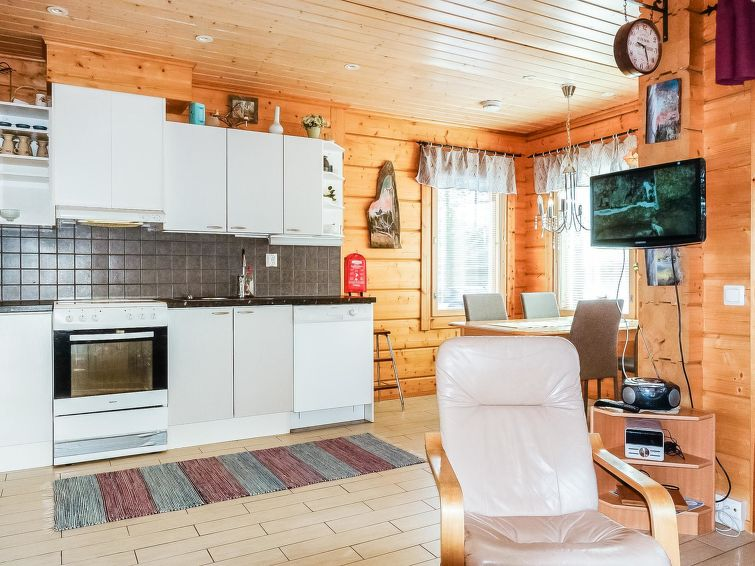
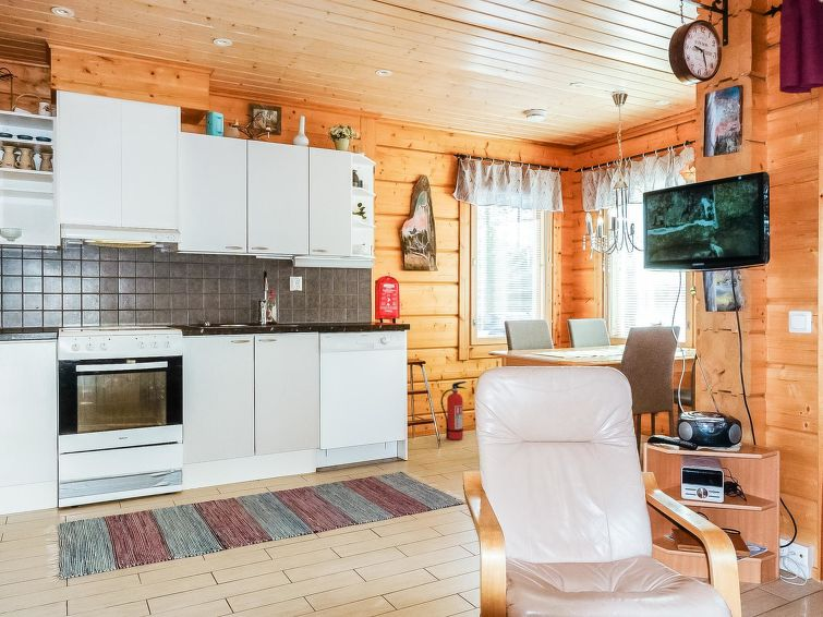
+ fire extinguisher (453, 410)
